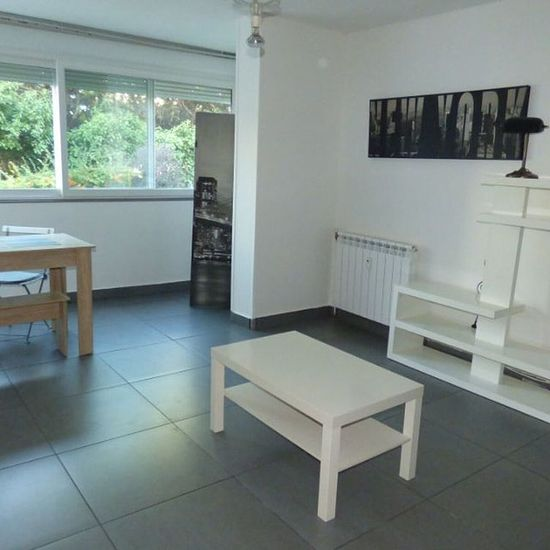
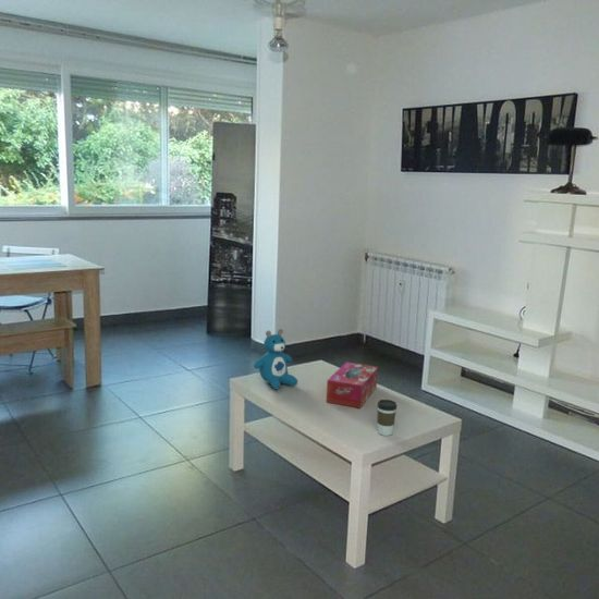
+ tissue box (353, 383)
+ coffee cup (386, 417)
+ teddy bear (278, 357)
